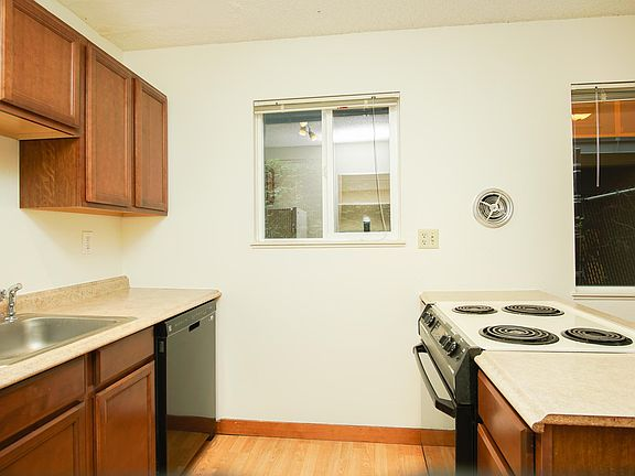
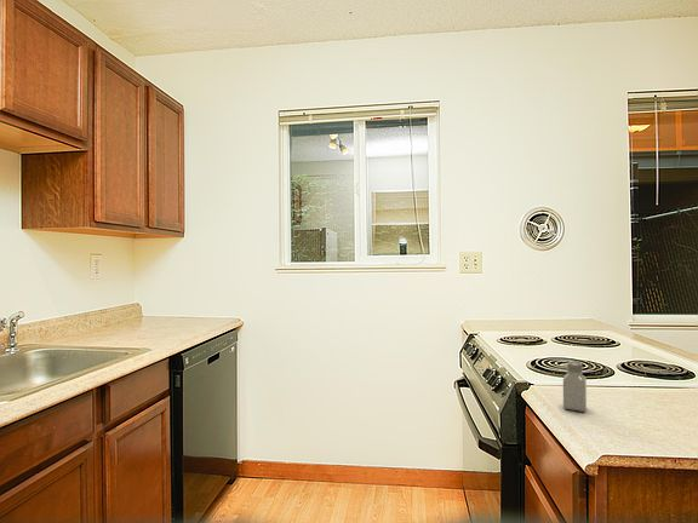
+ saltshaker (574, 385)
